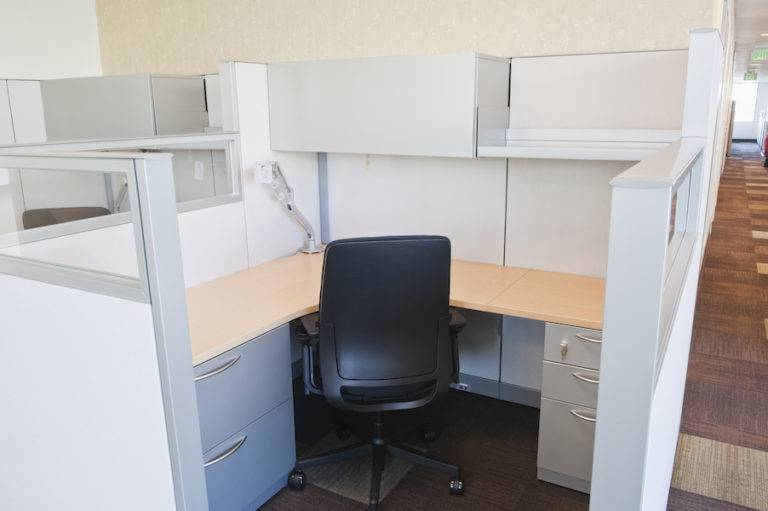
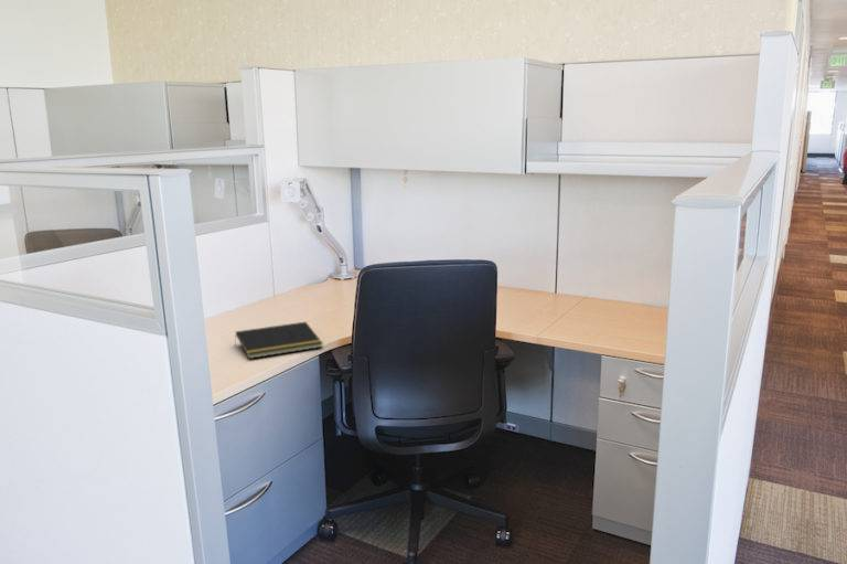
+ notepad (279, 339)
